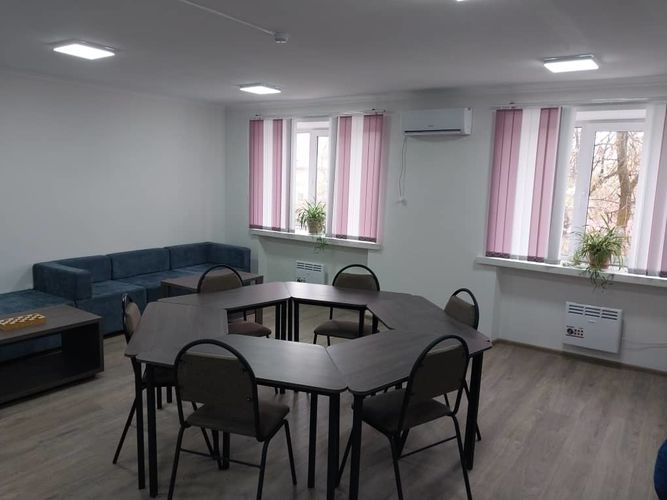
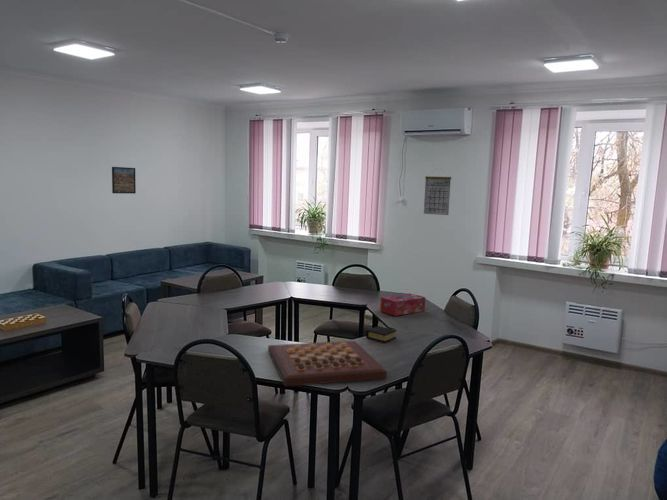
+ tissue box (402, 304)
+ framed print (124, 180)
+ gameboard (323, 359)
+ book (380, 333)
+ calendar (437, 191)
